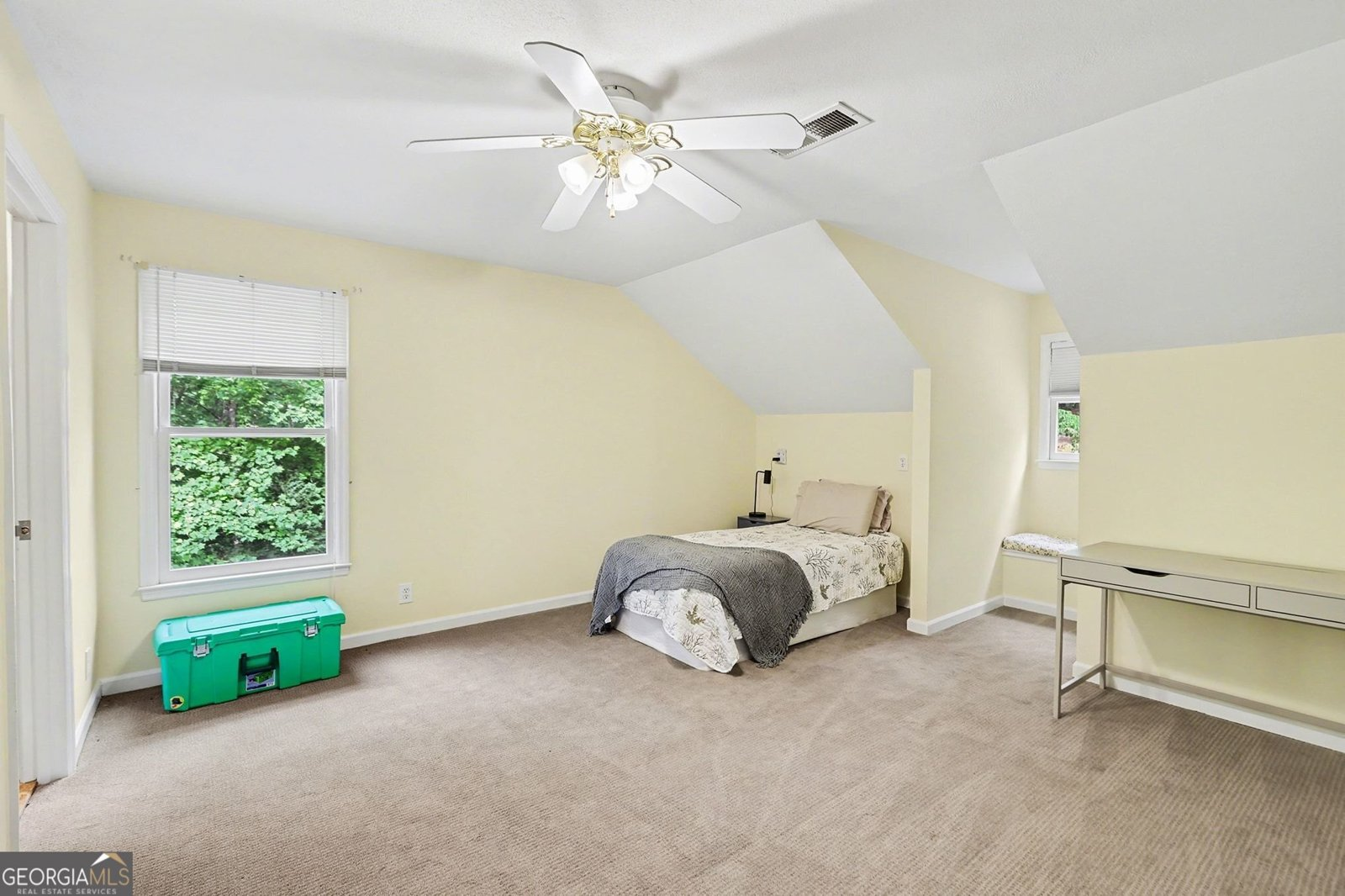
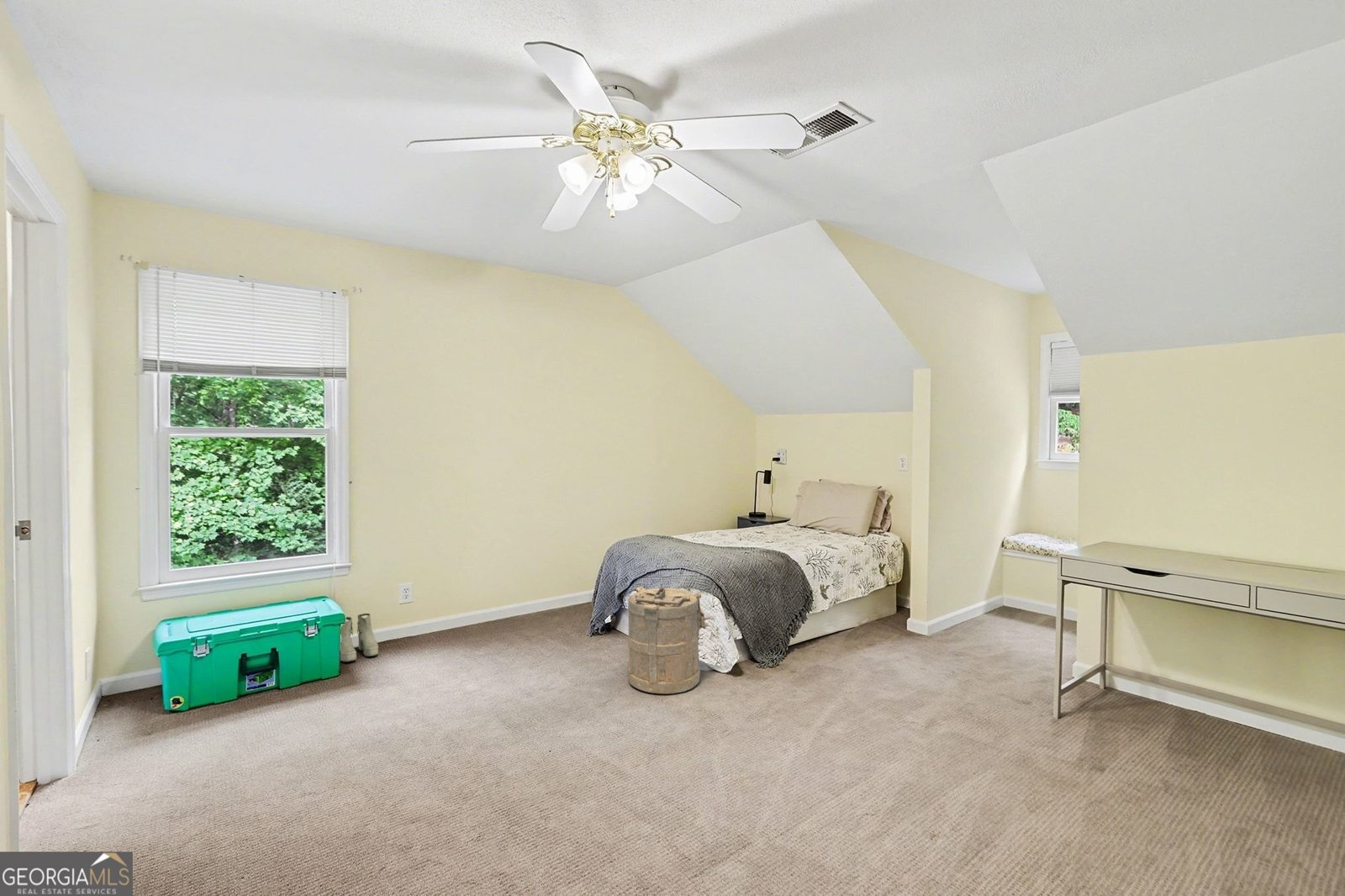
+ boots (358, 636)
+ laundry hamper (662, 633)
